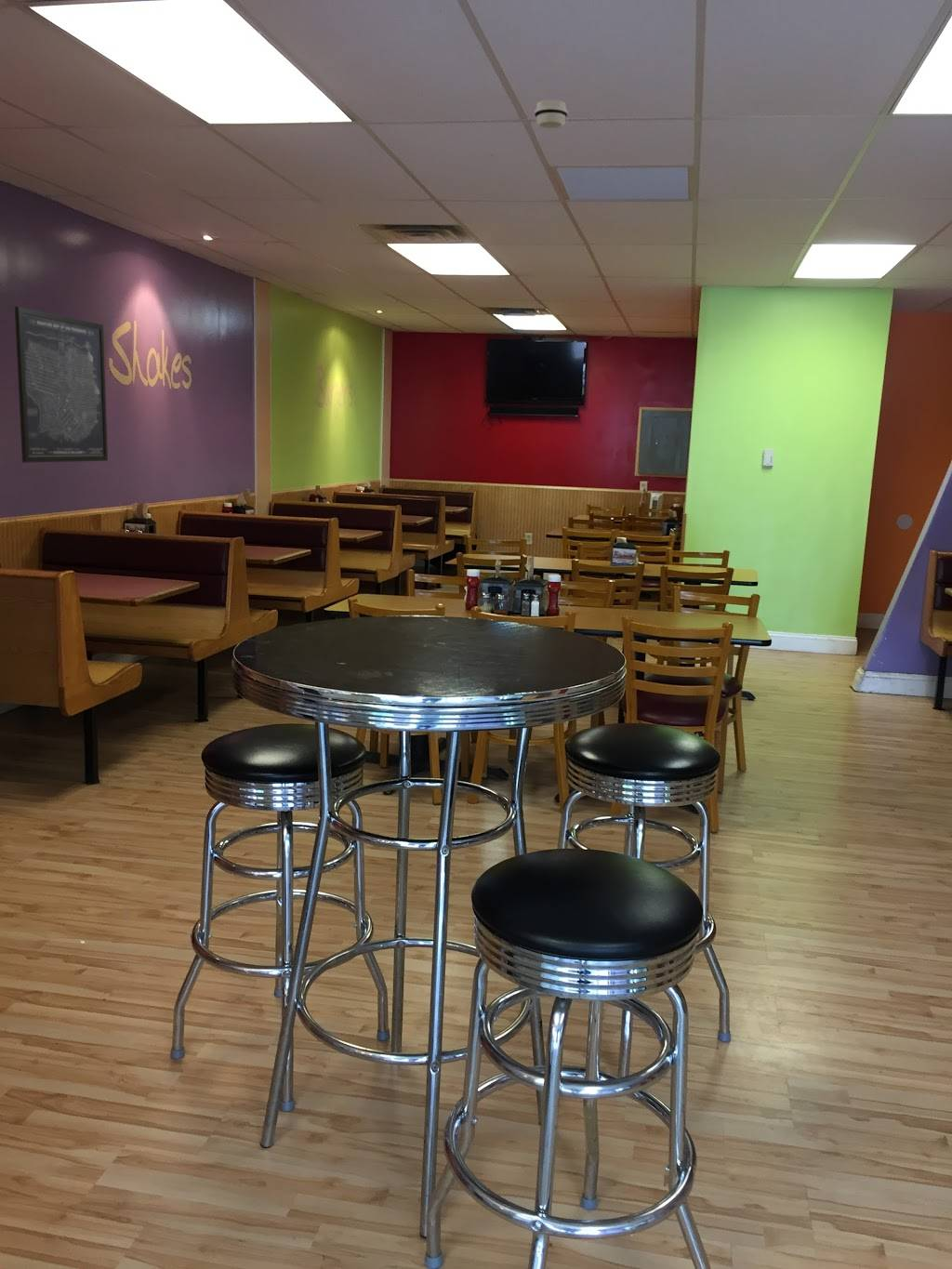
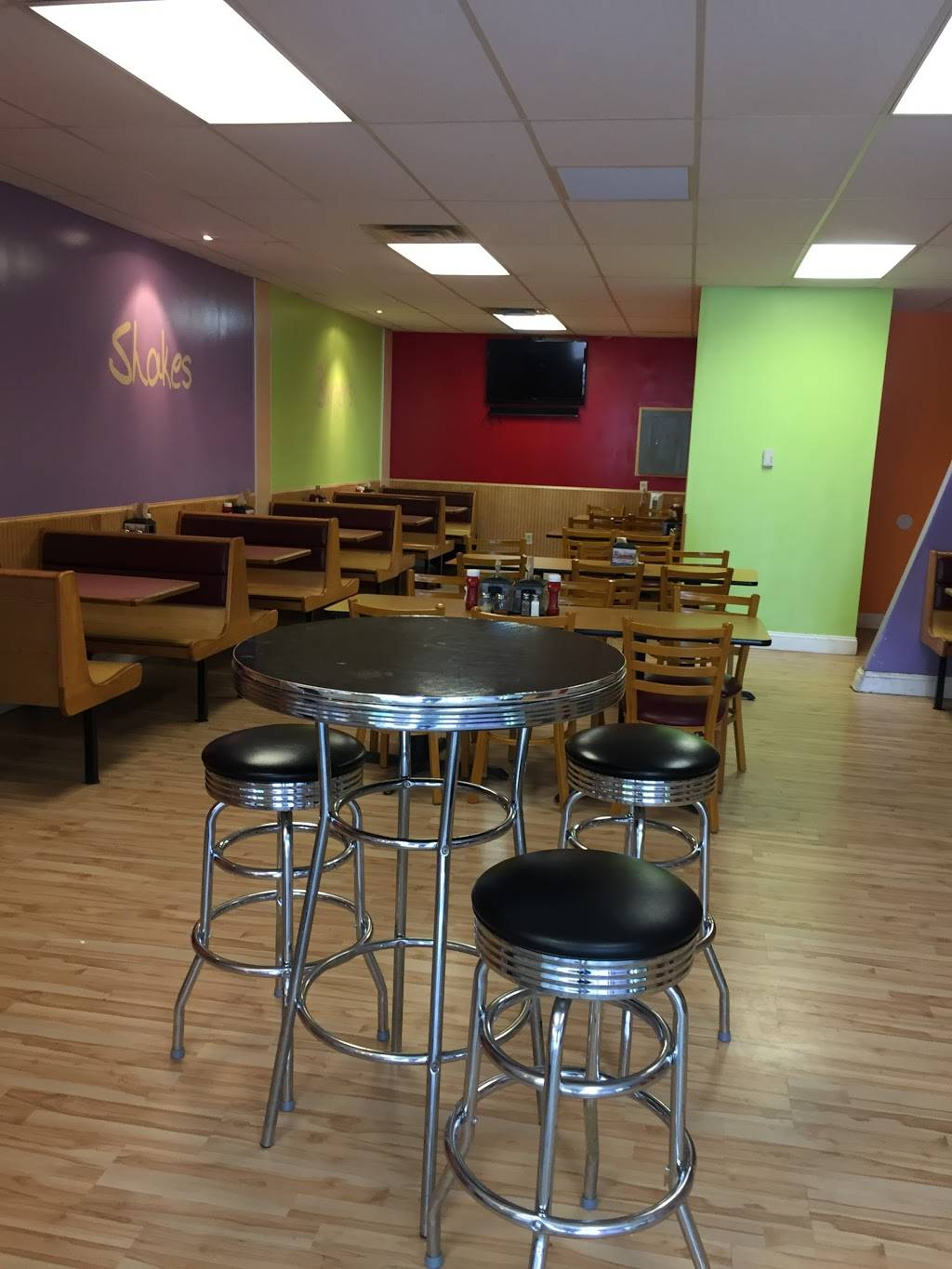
- wall art (64, 390)
- smoke detector (550, 114)
